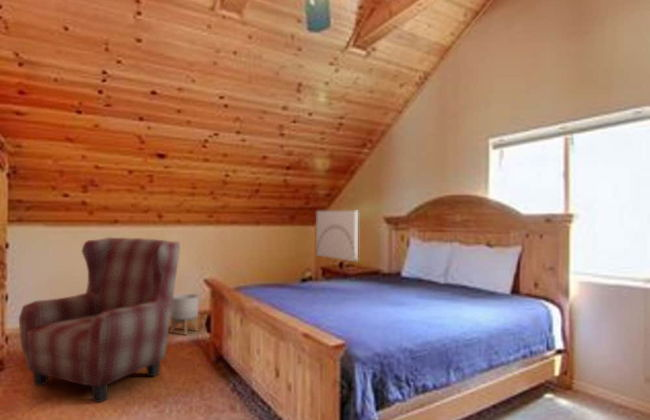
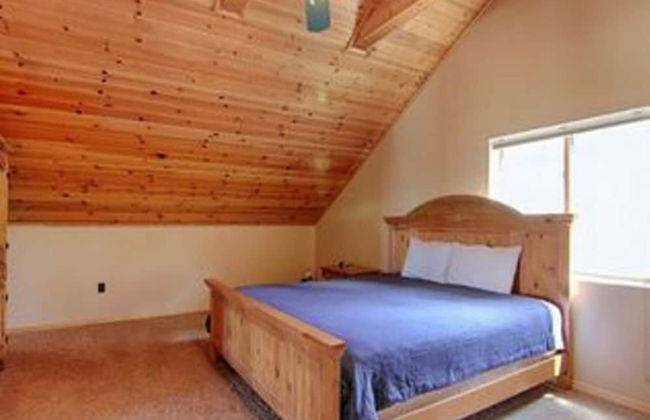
- wall art (335, 234)
- planter (184, 314)
- armchair (105, 309)
